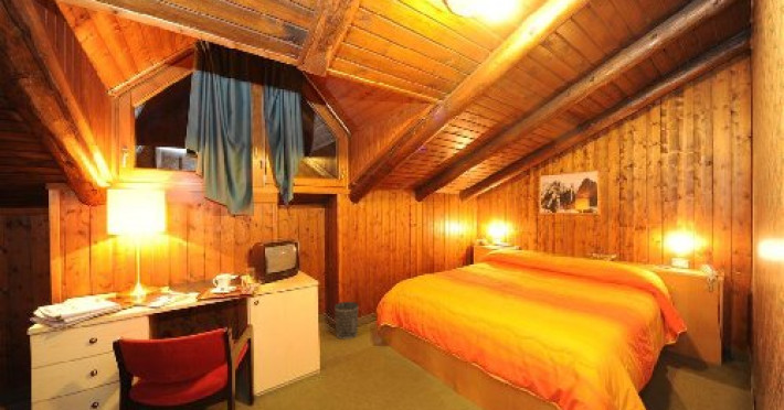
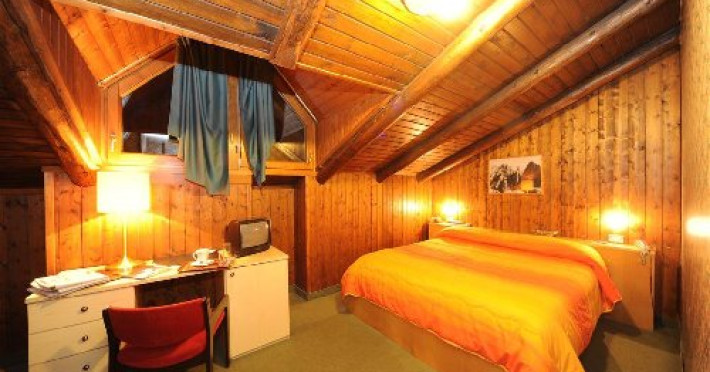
- wastebasket (346, 320)
